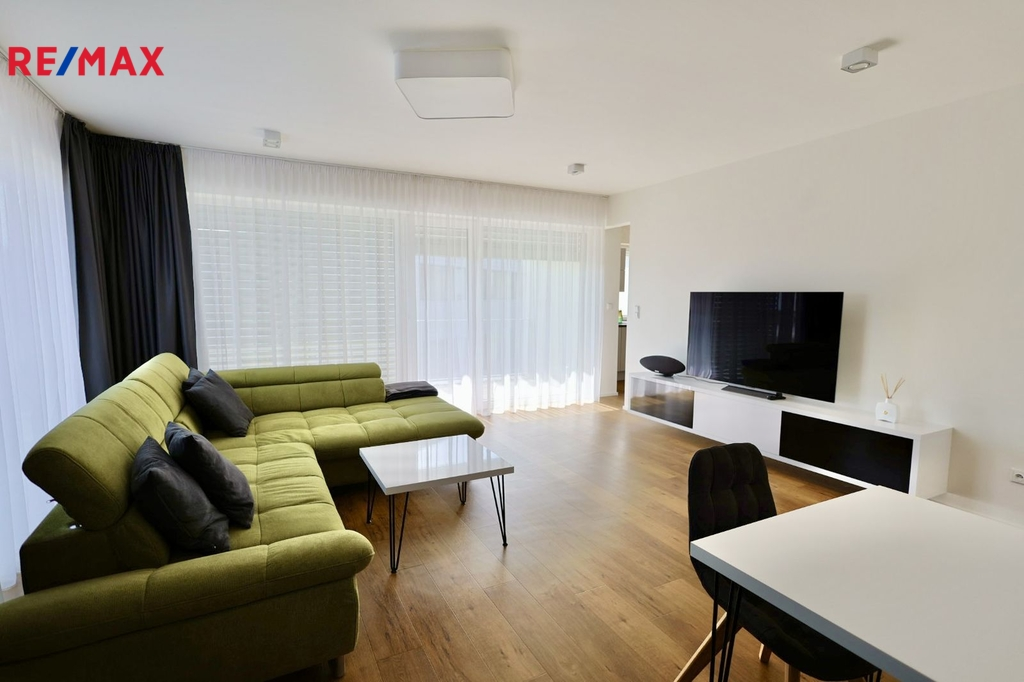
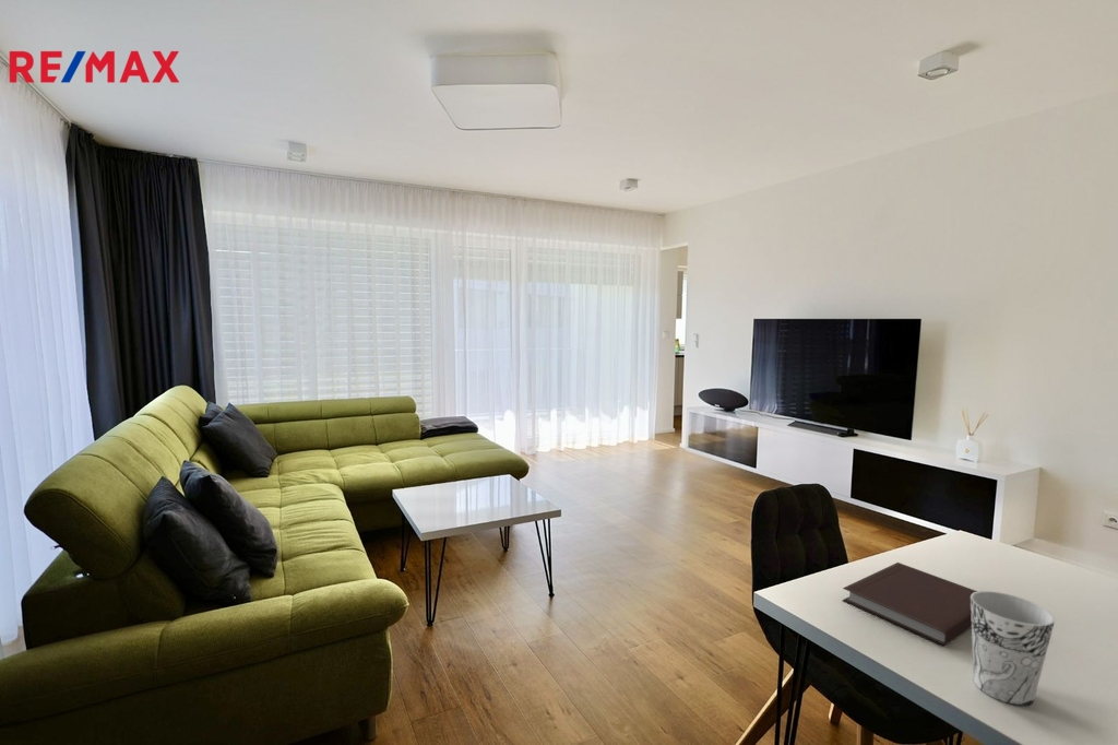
+ cup (1007, 648)
+ notebook (918, 599)
